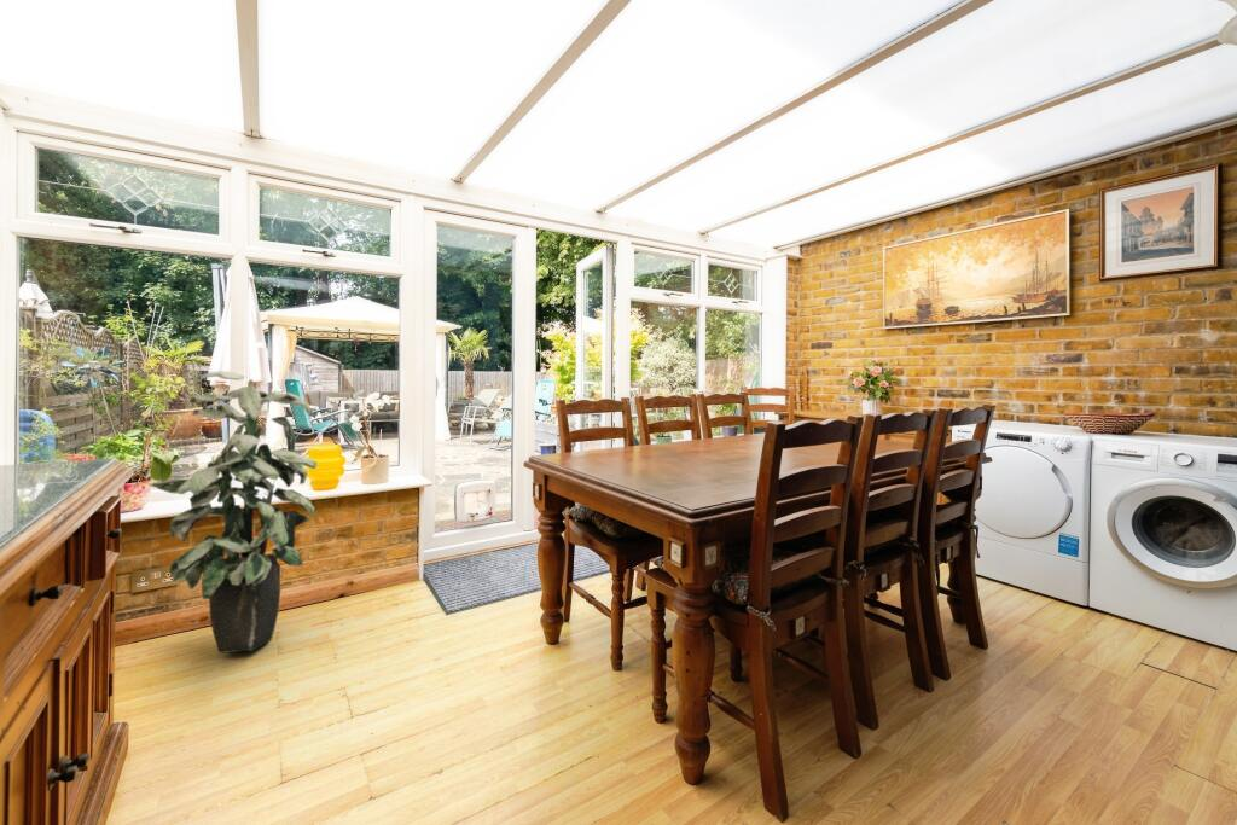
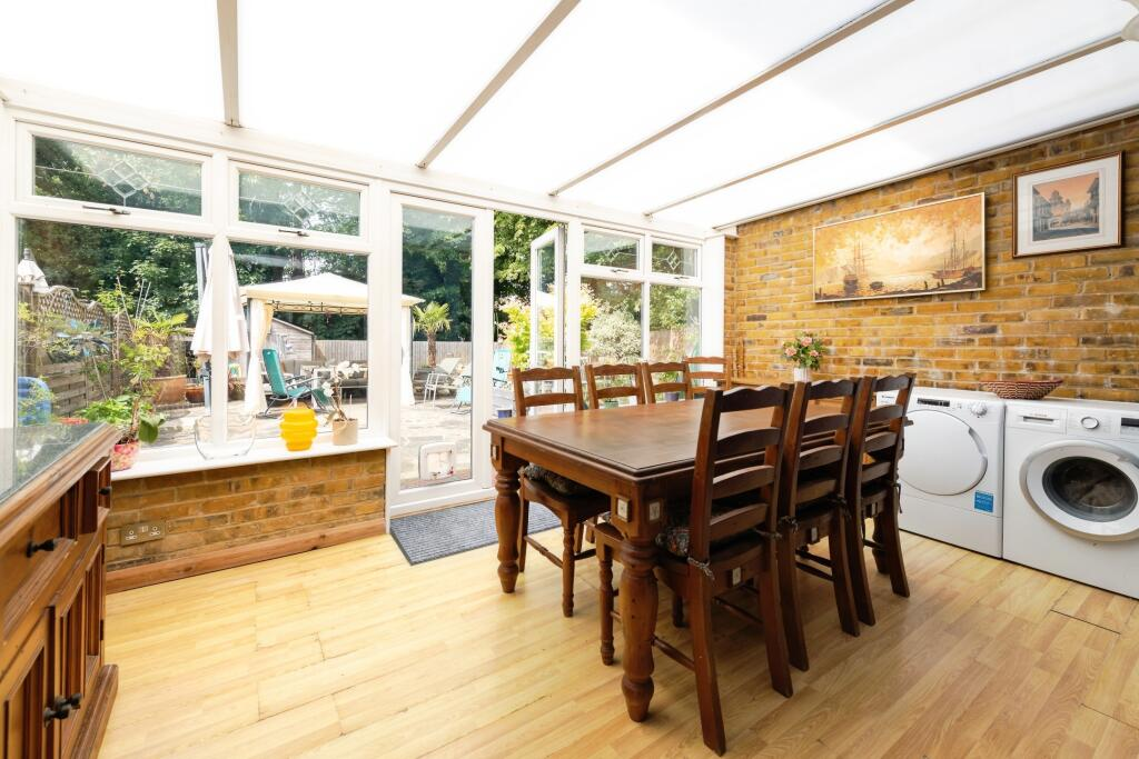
- indoor plant (240, 509)
